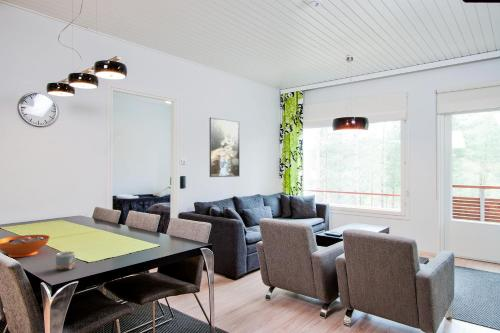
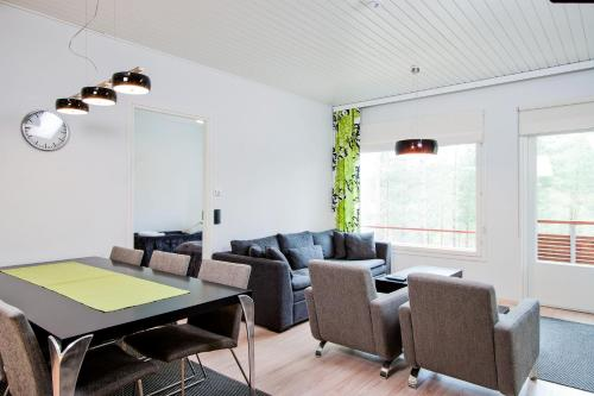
- mug (67, 261)
- decorative bowl (23, 246)
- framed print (225, 148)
